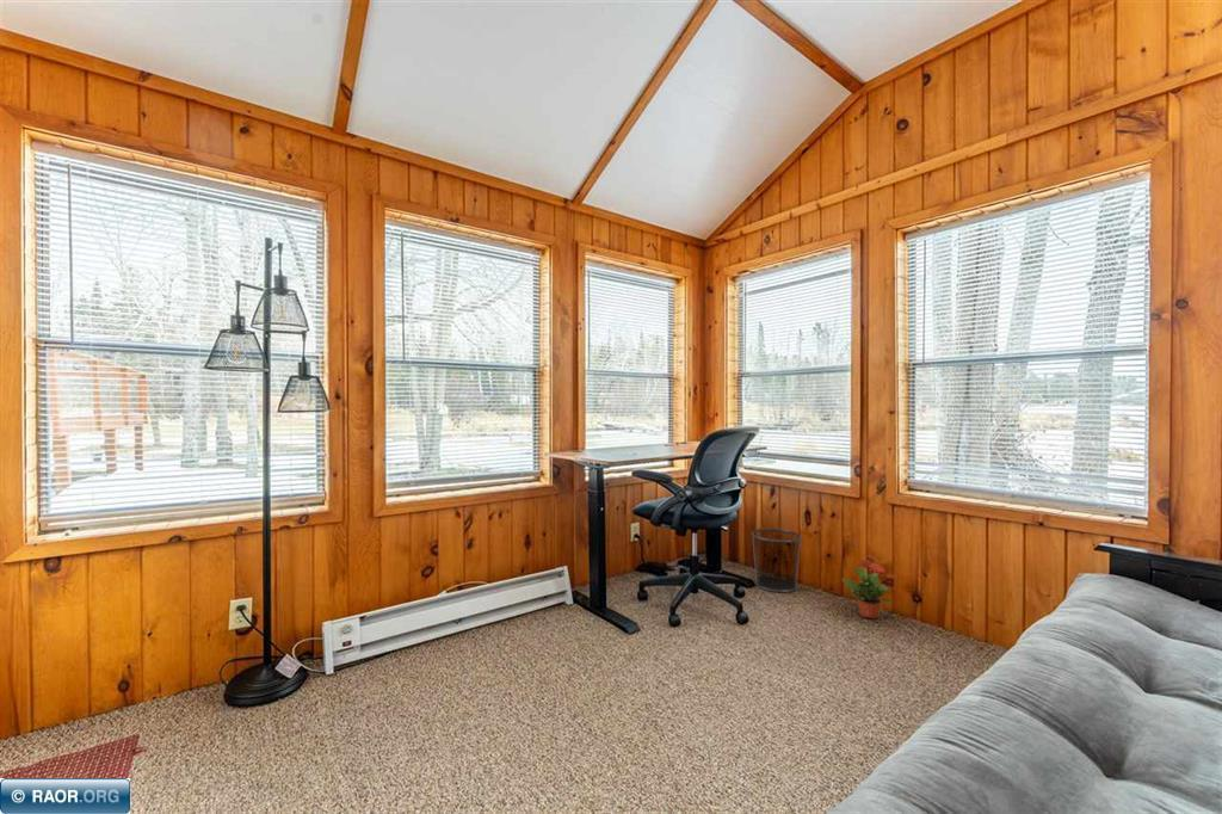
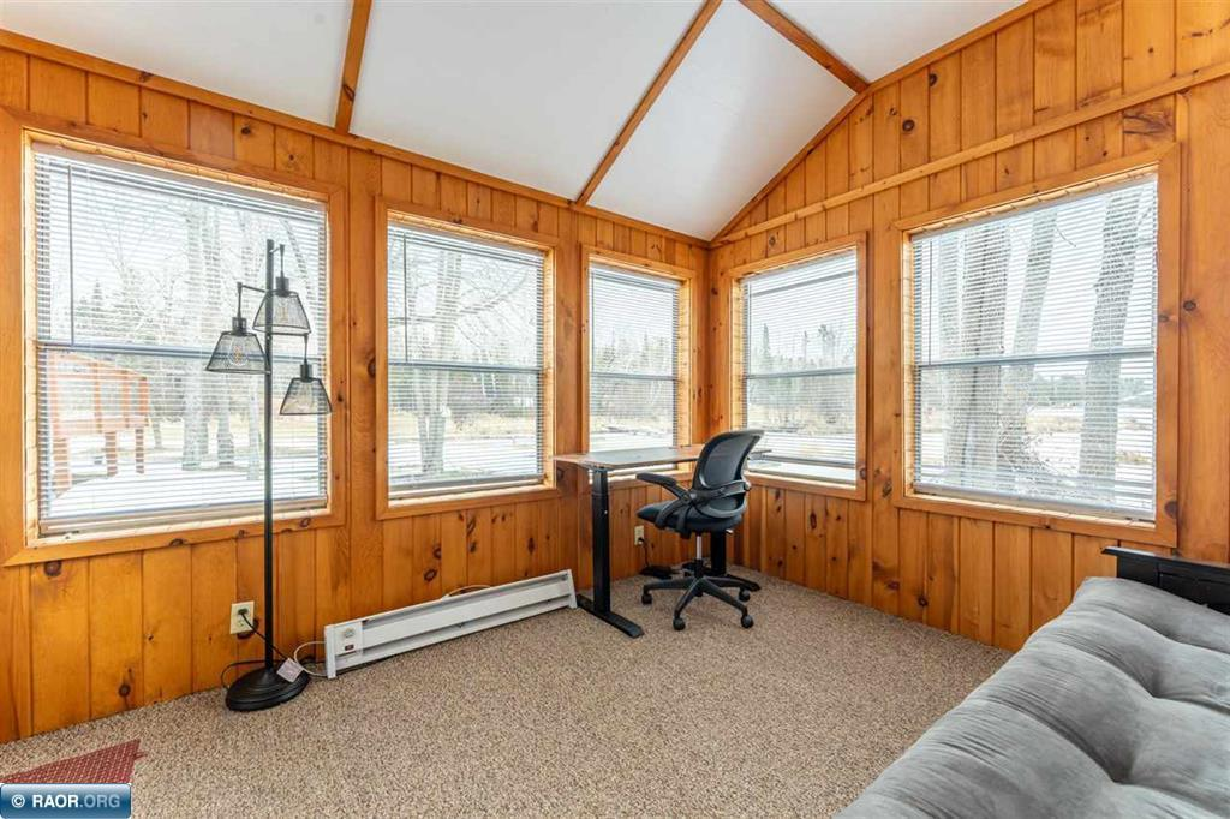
- potted plant (869, 587)
- waste bin (776, 560)
